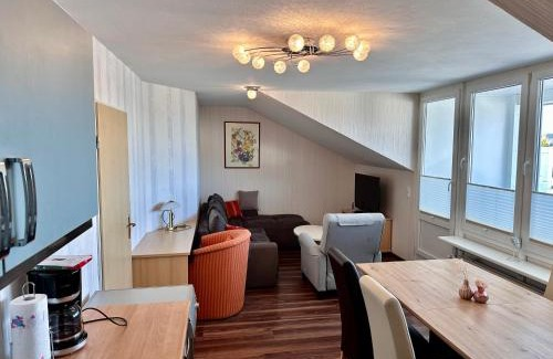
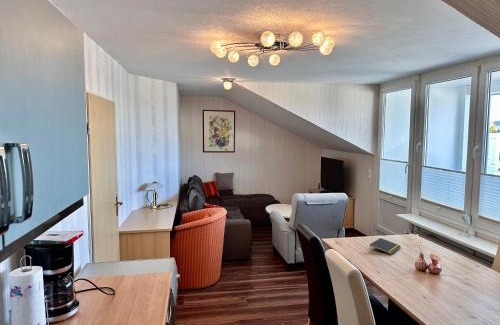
+ notepad (385, 245)
